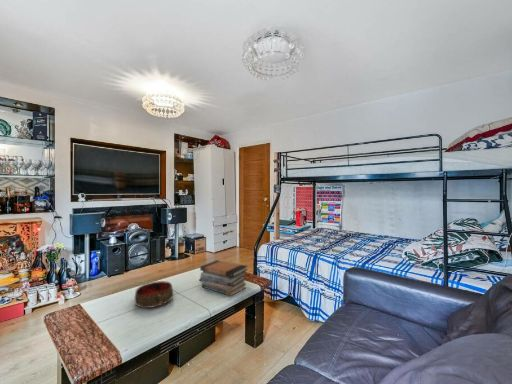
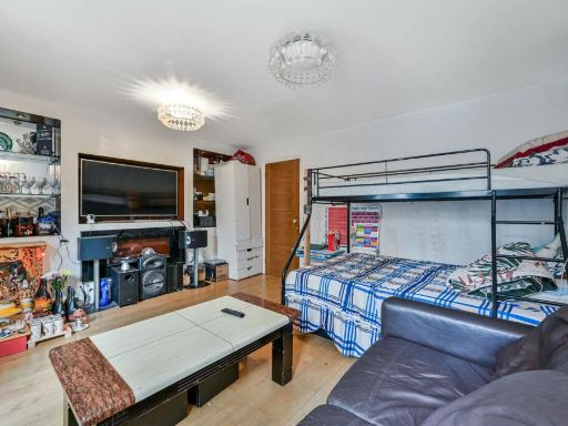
- bowl (154, 294)
- book stack (223, 276)
